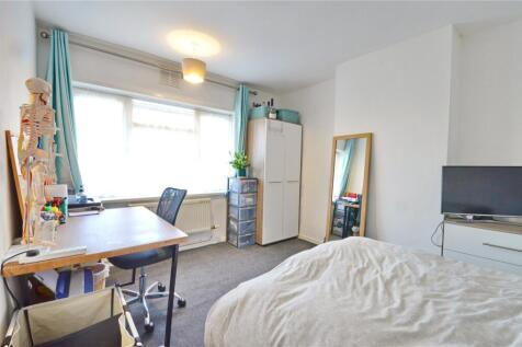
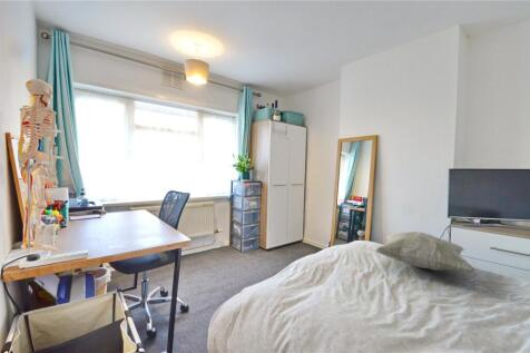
+ decorative pillow (421, 248)
